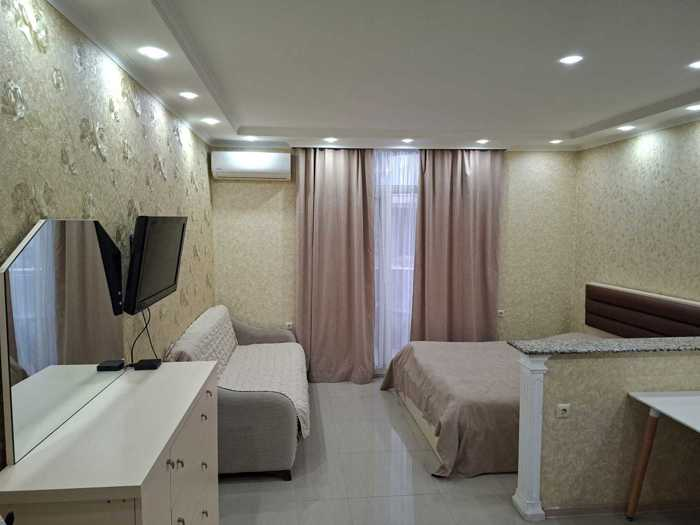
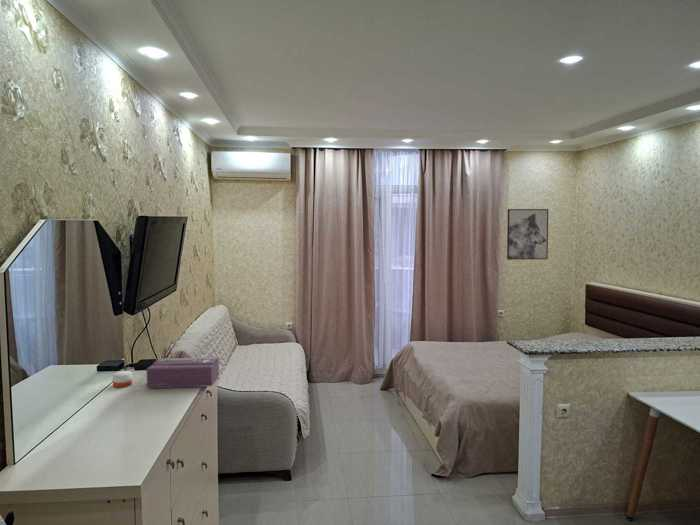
+ wall art (527, 234)
+ tissue box (184, 372)
+ candle (122, 372)
